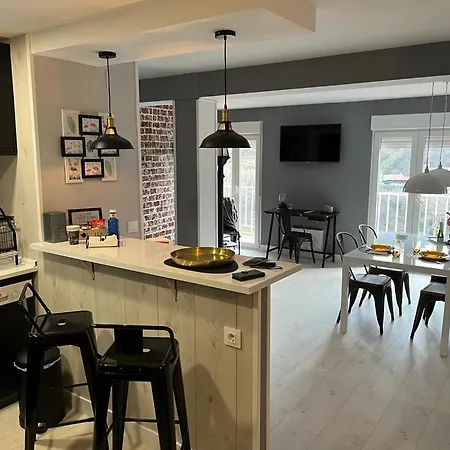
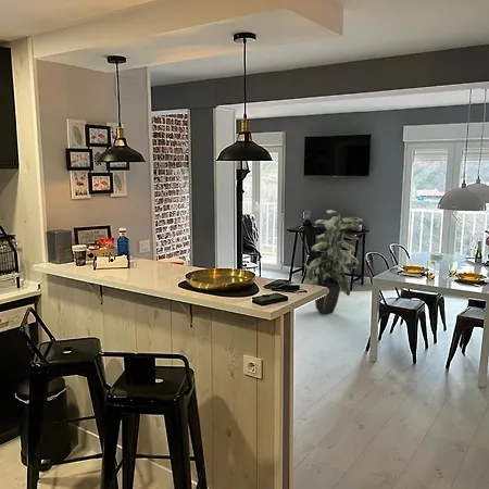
+ indoor plant (331, 262)
